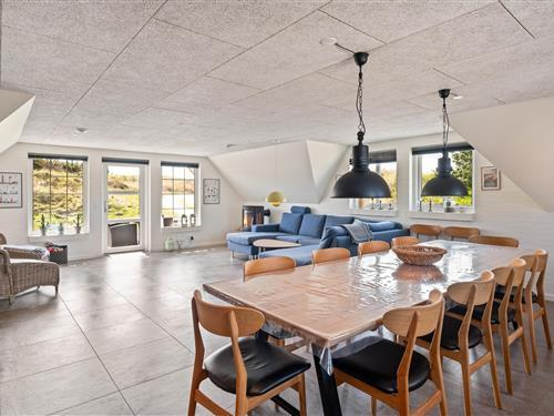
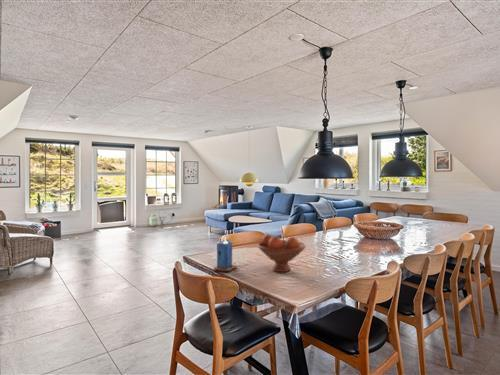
+ fruit bowl (281, 252)
+ candle (225, 252)
